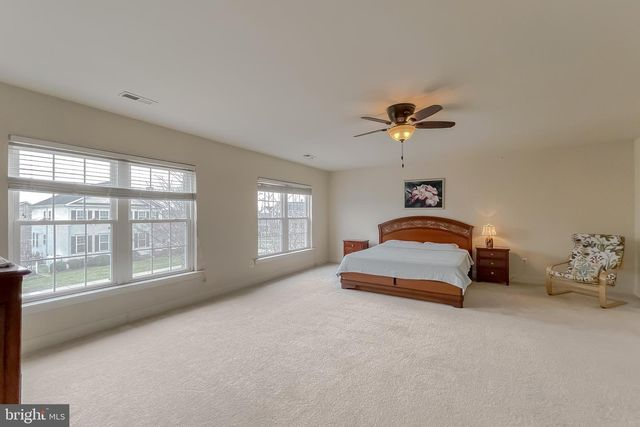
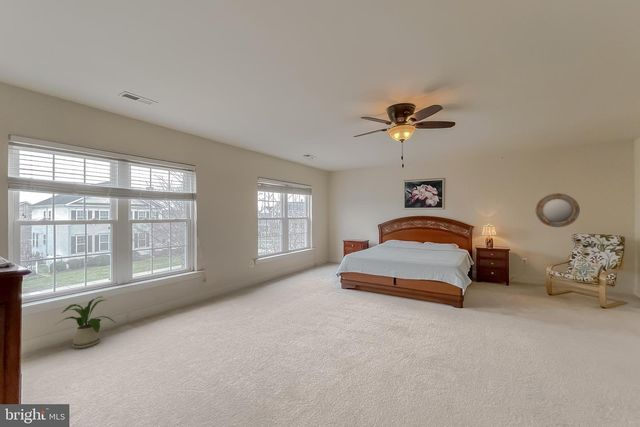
+ house plant (86, 319)
+ home mirror (556, 210)
